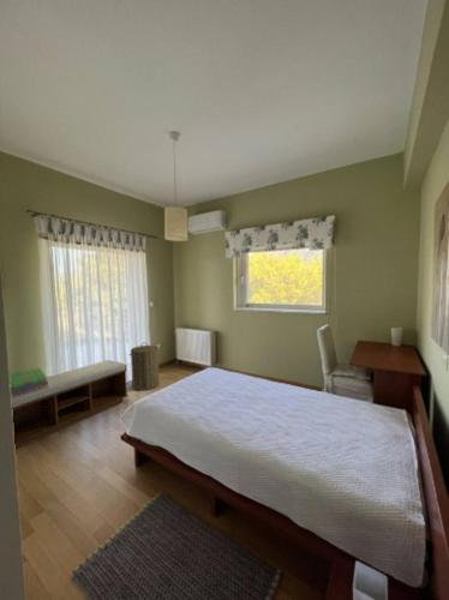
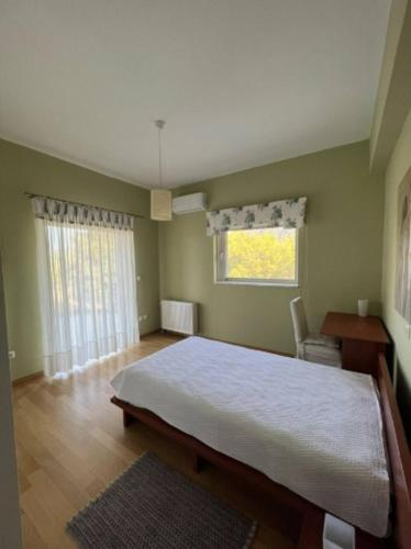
- laundry hamper (144, 364)
- stack of books (23, 383)
- bench (66, 397)
